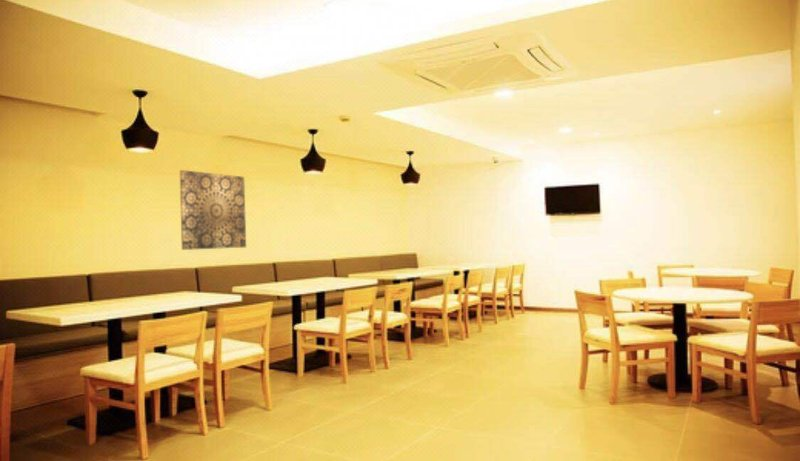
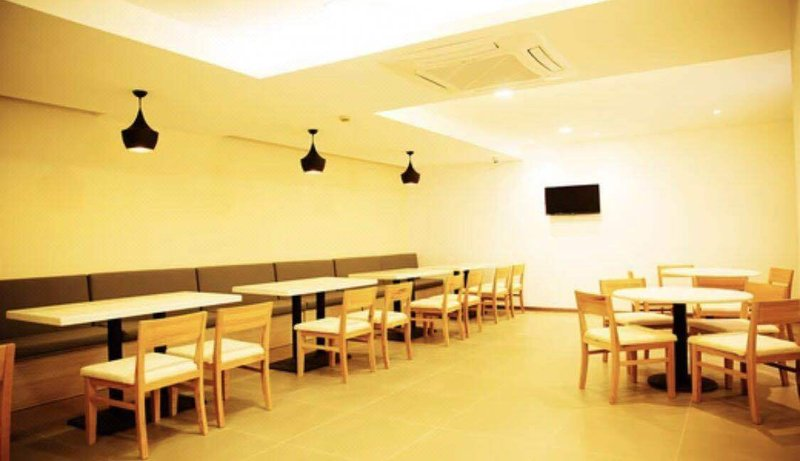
- wall art (214, 211)
